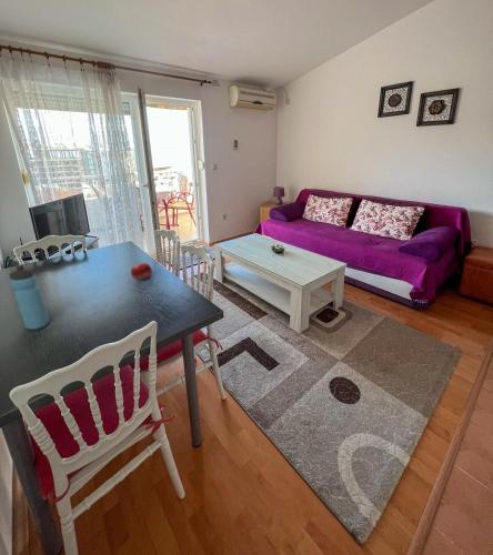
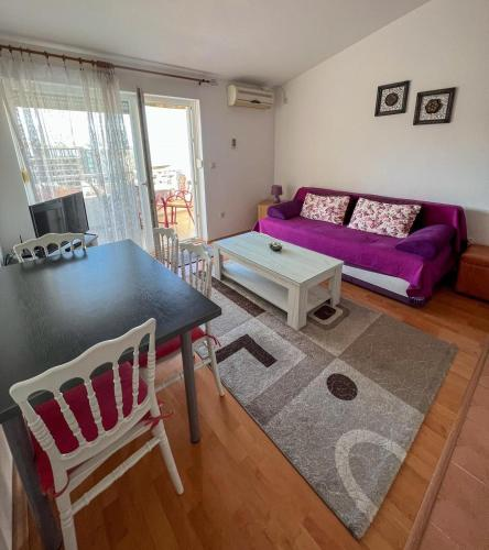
- fruit (141, 270)
- water bottle (29, 296)
